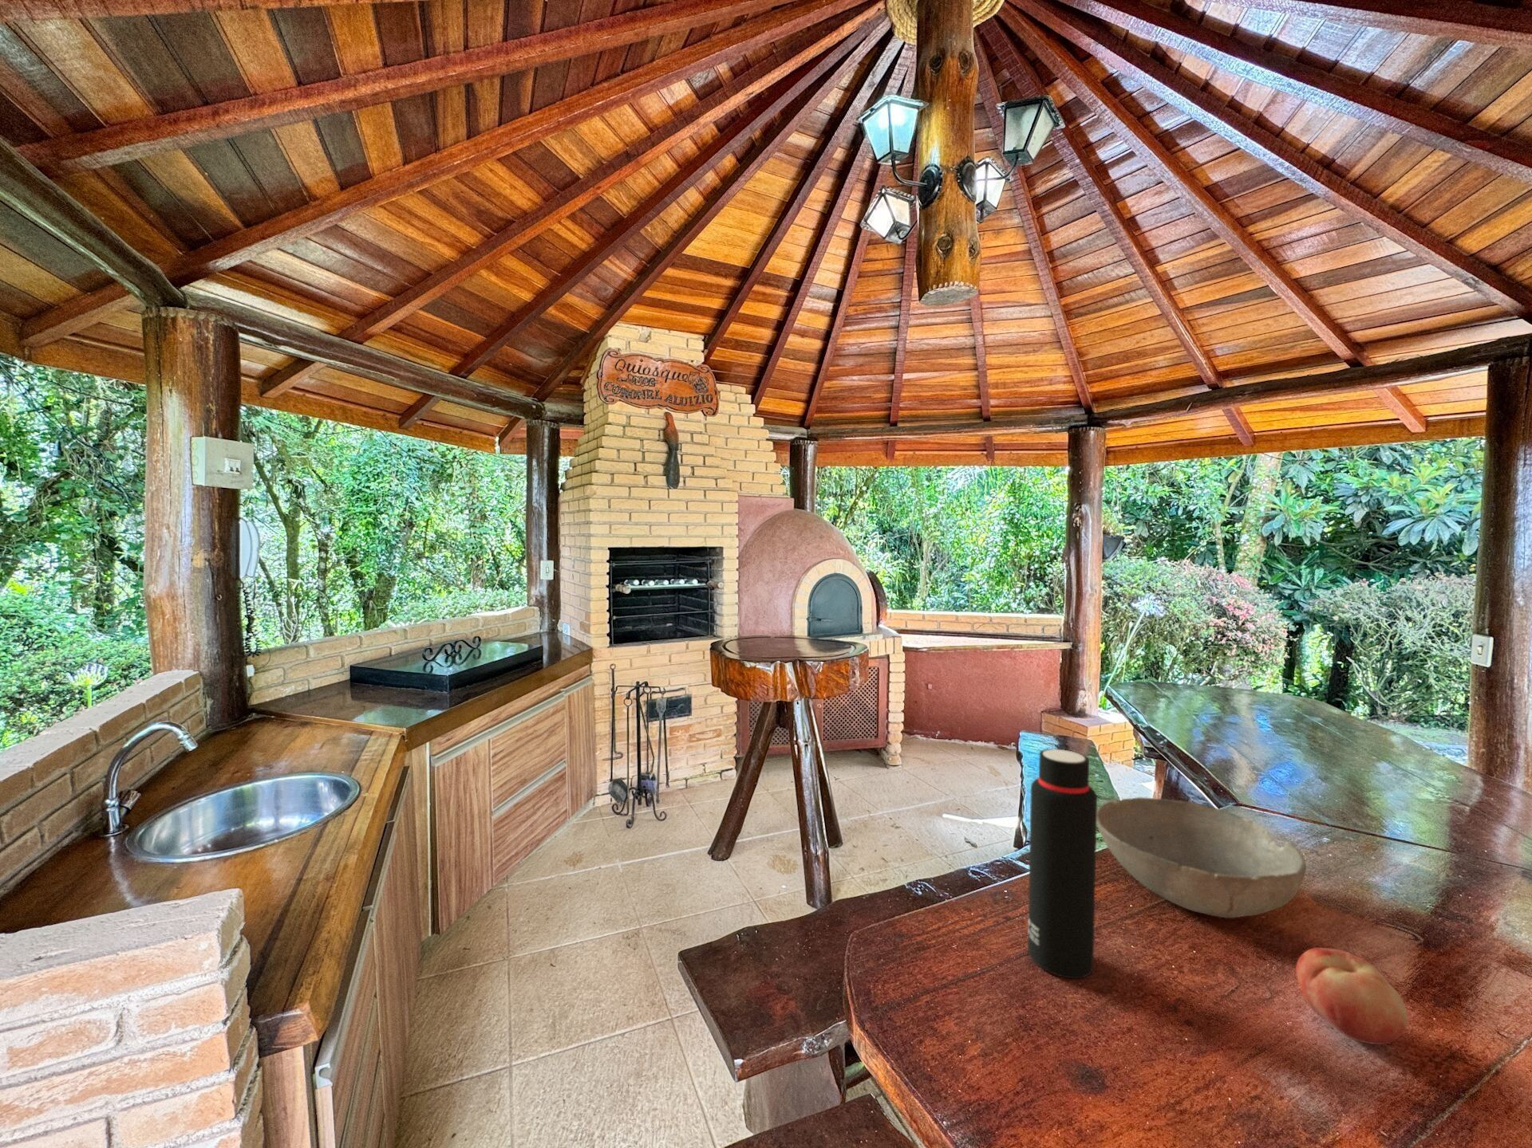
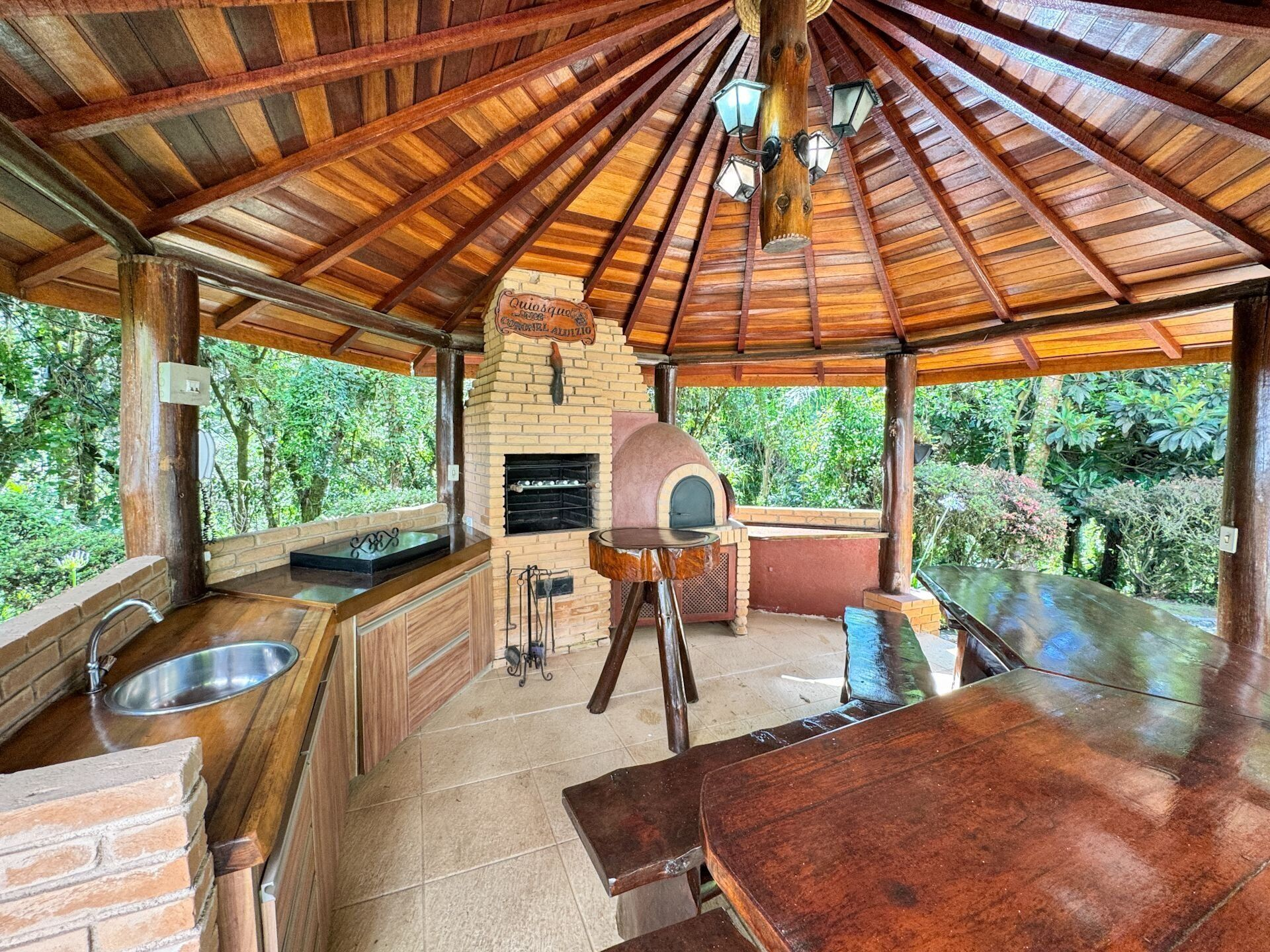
- water bottle (1059, 855)
- bowl (1191, 860)
- fruit (1350, 995)
